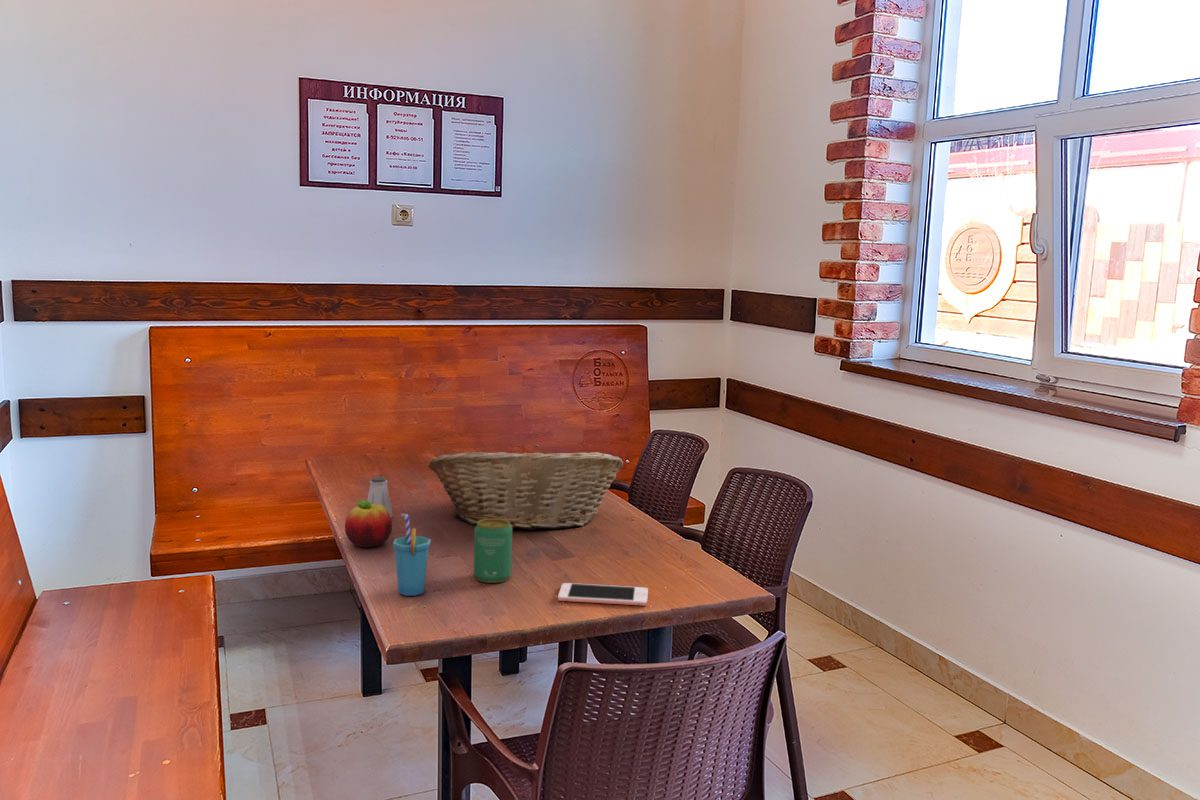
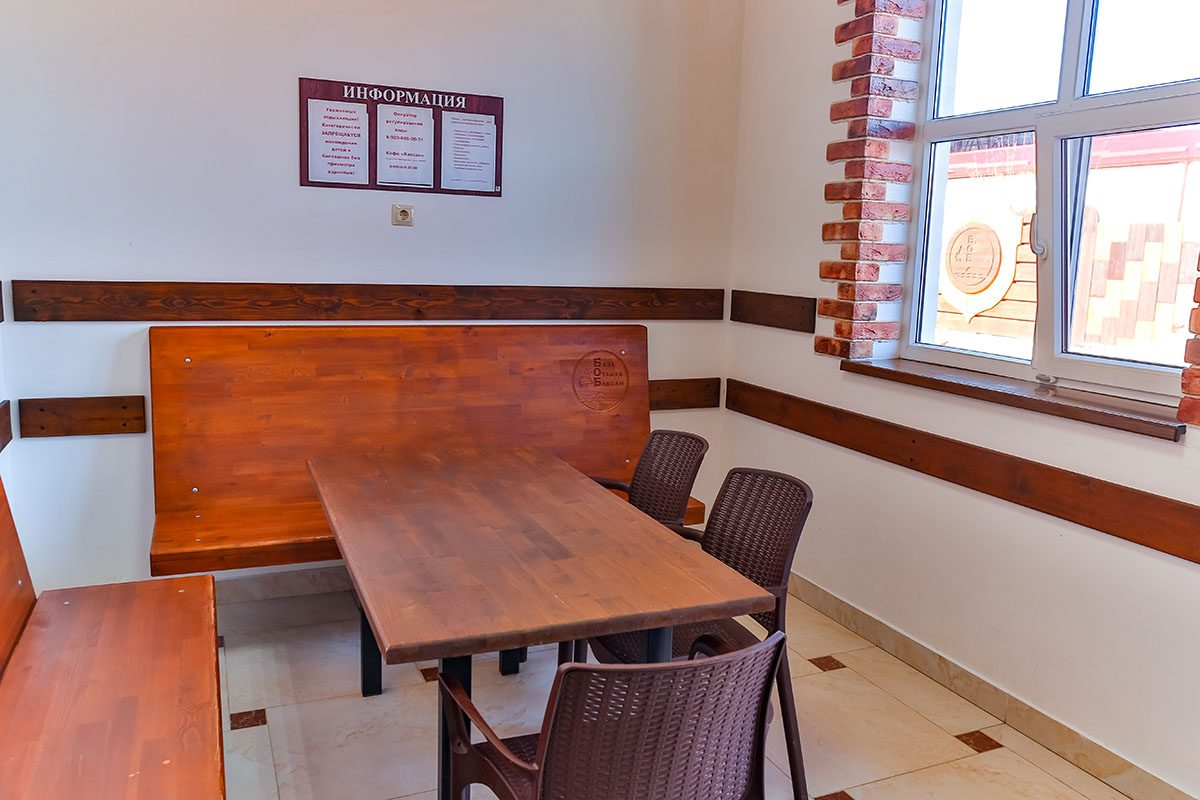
- fruit basket (526, 479)
- cup (410, 554)
- fruit (368, 523)
- saltshaker (378, 497)
- cell phone (603, 594)
- beverage can (493, 550)
